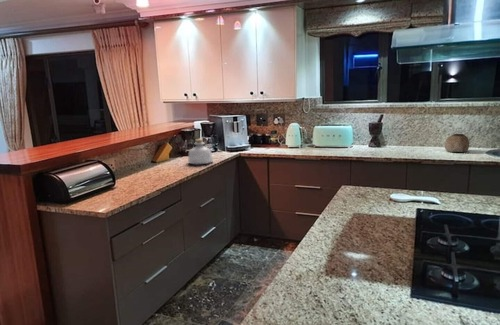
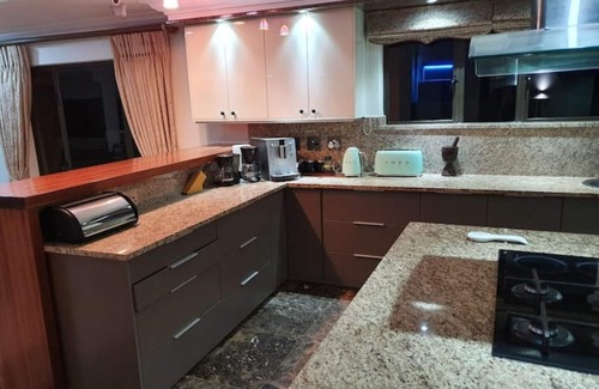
- bowl (456, 142)
- bottle (199, 150)
